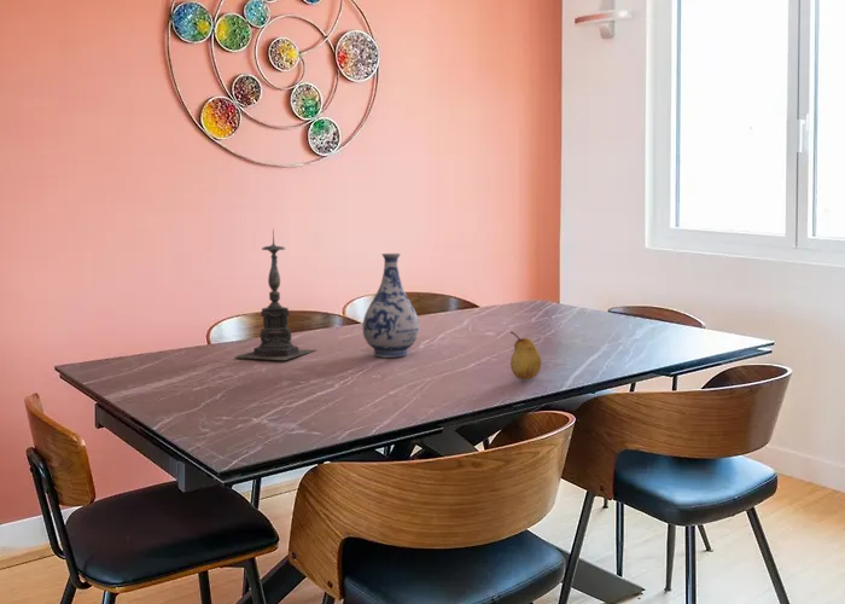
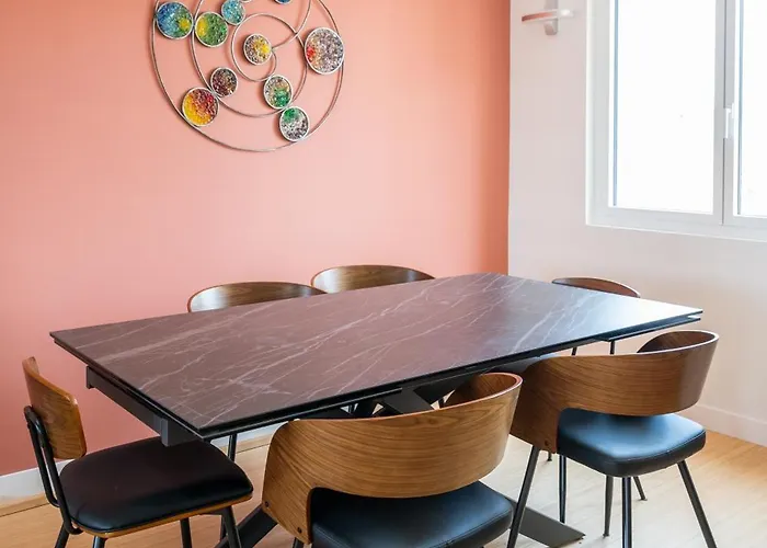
- vase (390, 304)
- fruit (525, 355)
- candle holder (273, 291)
